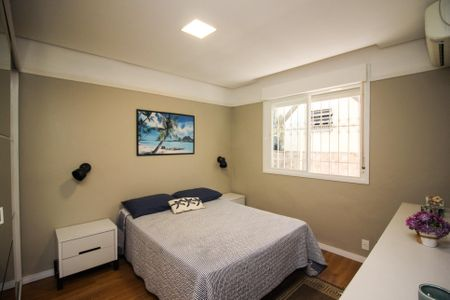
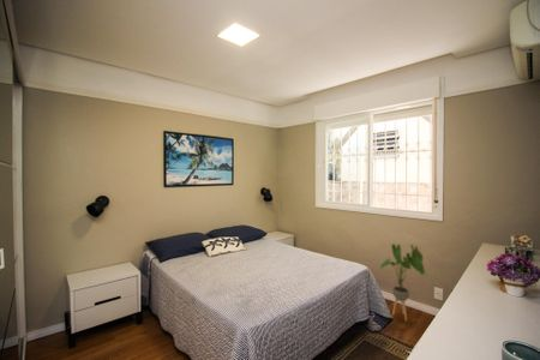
+ house plant (403, 282)
